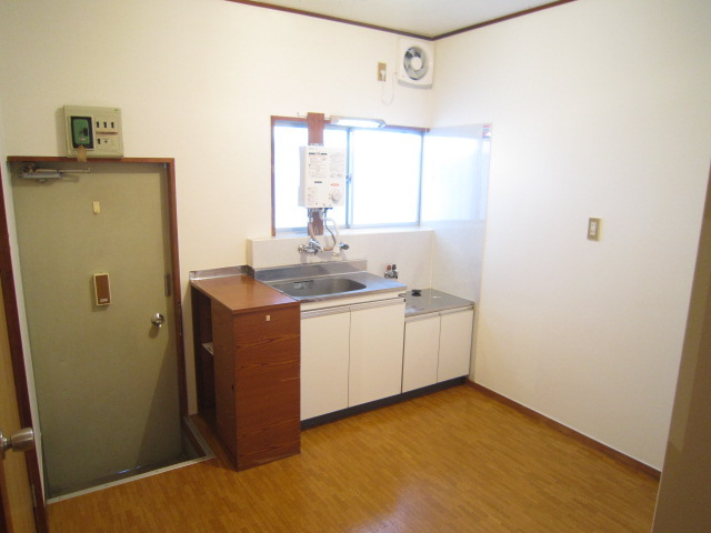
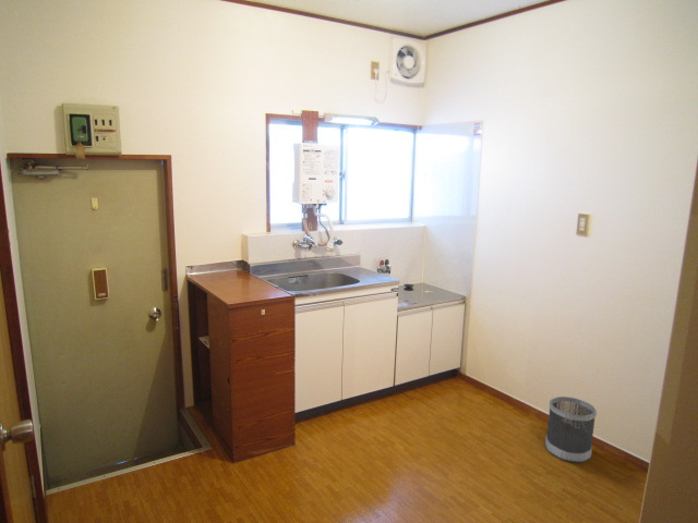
+ wastebasket (569, 428)
